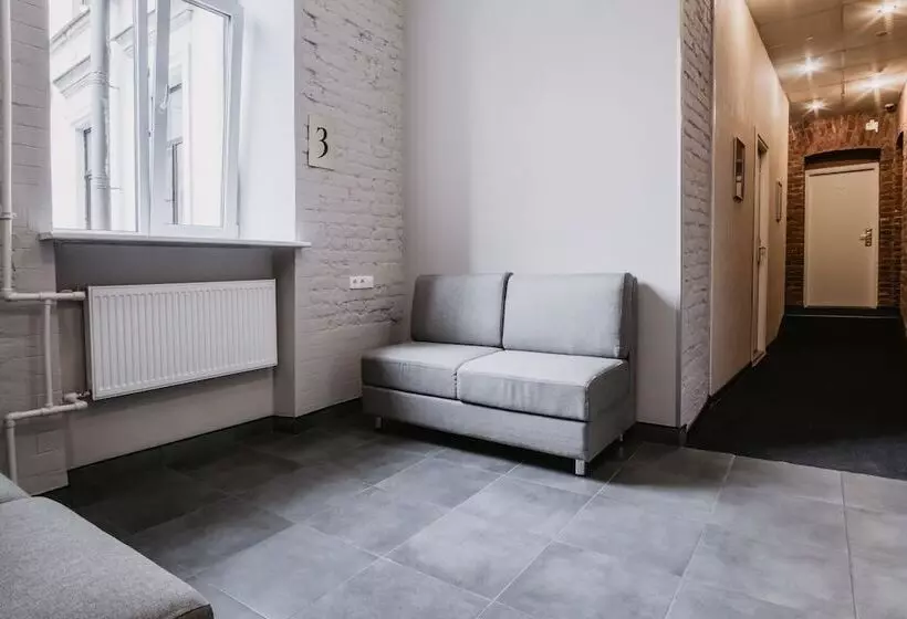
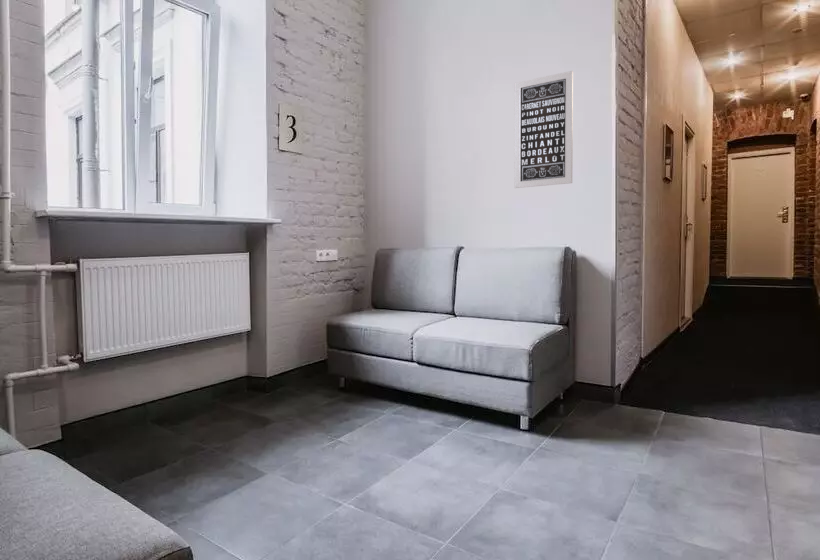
+ wall art (542, 131)
